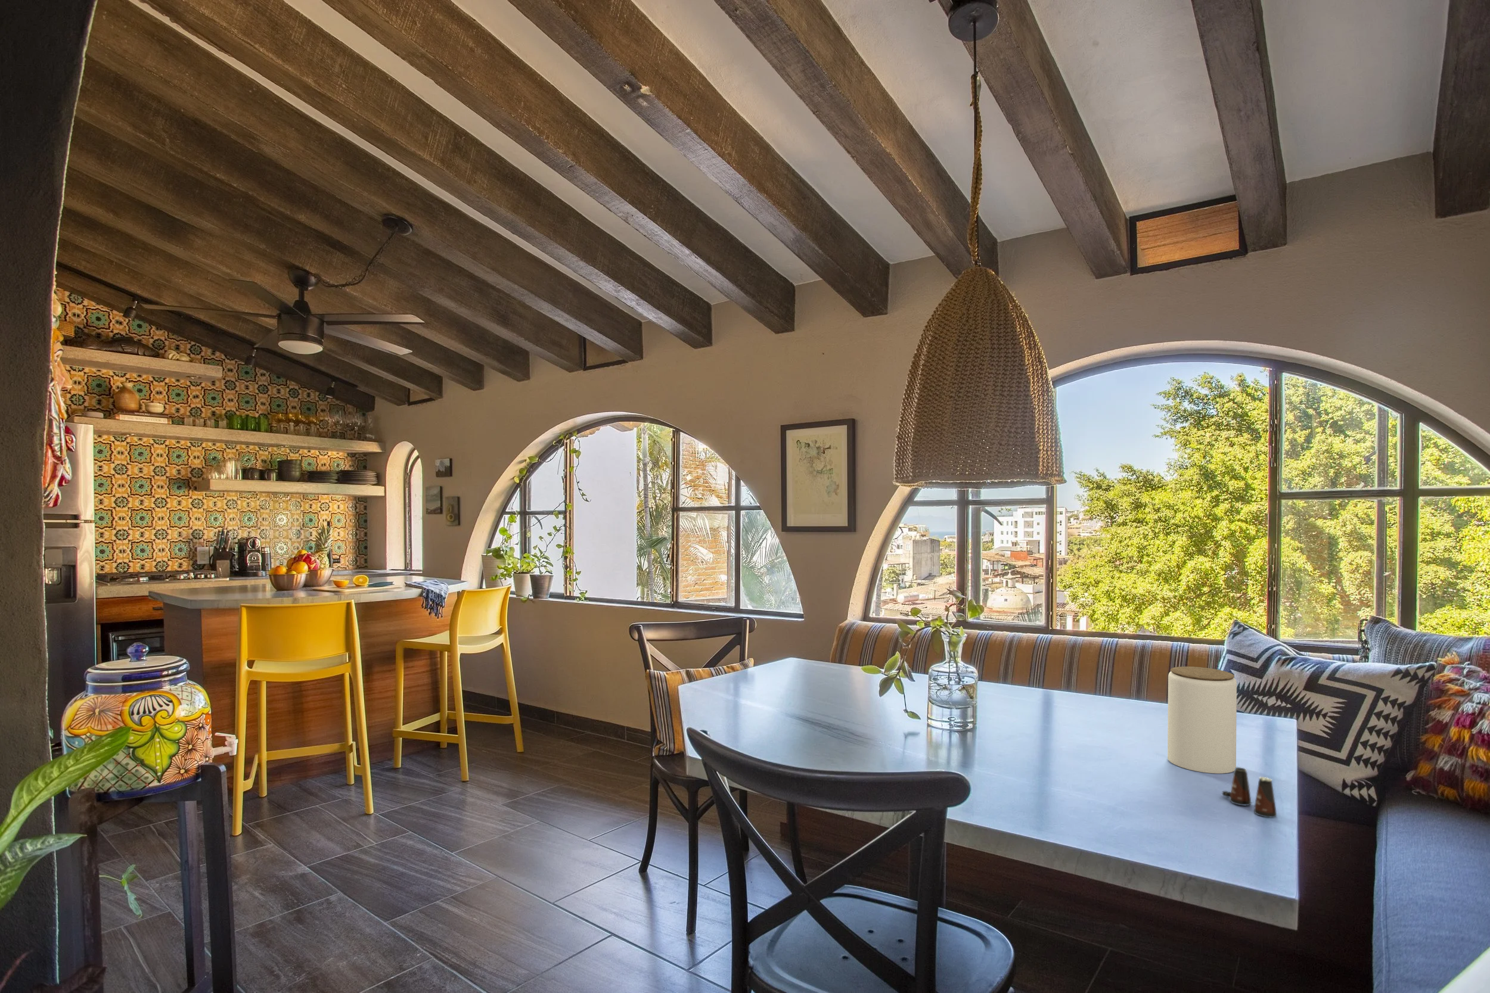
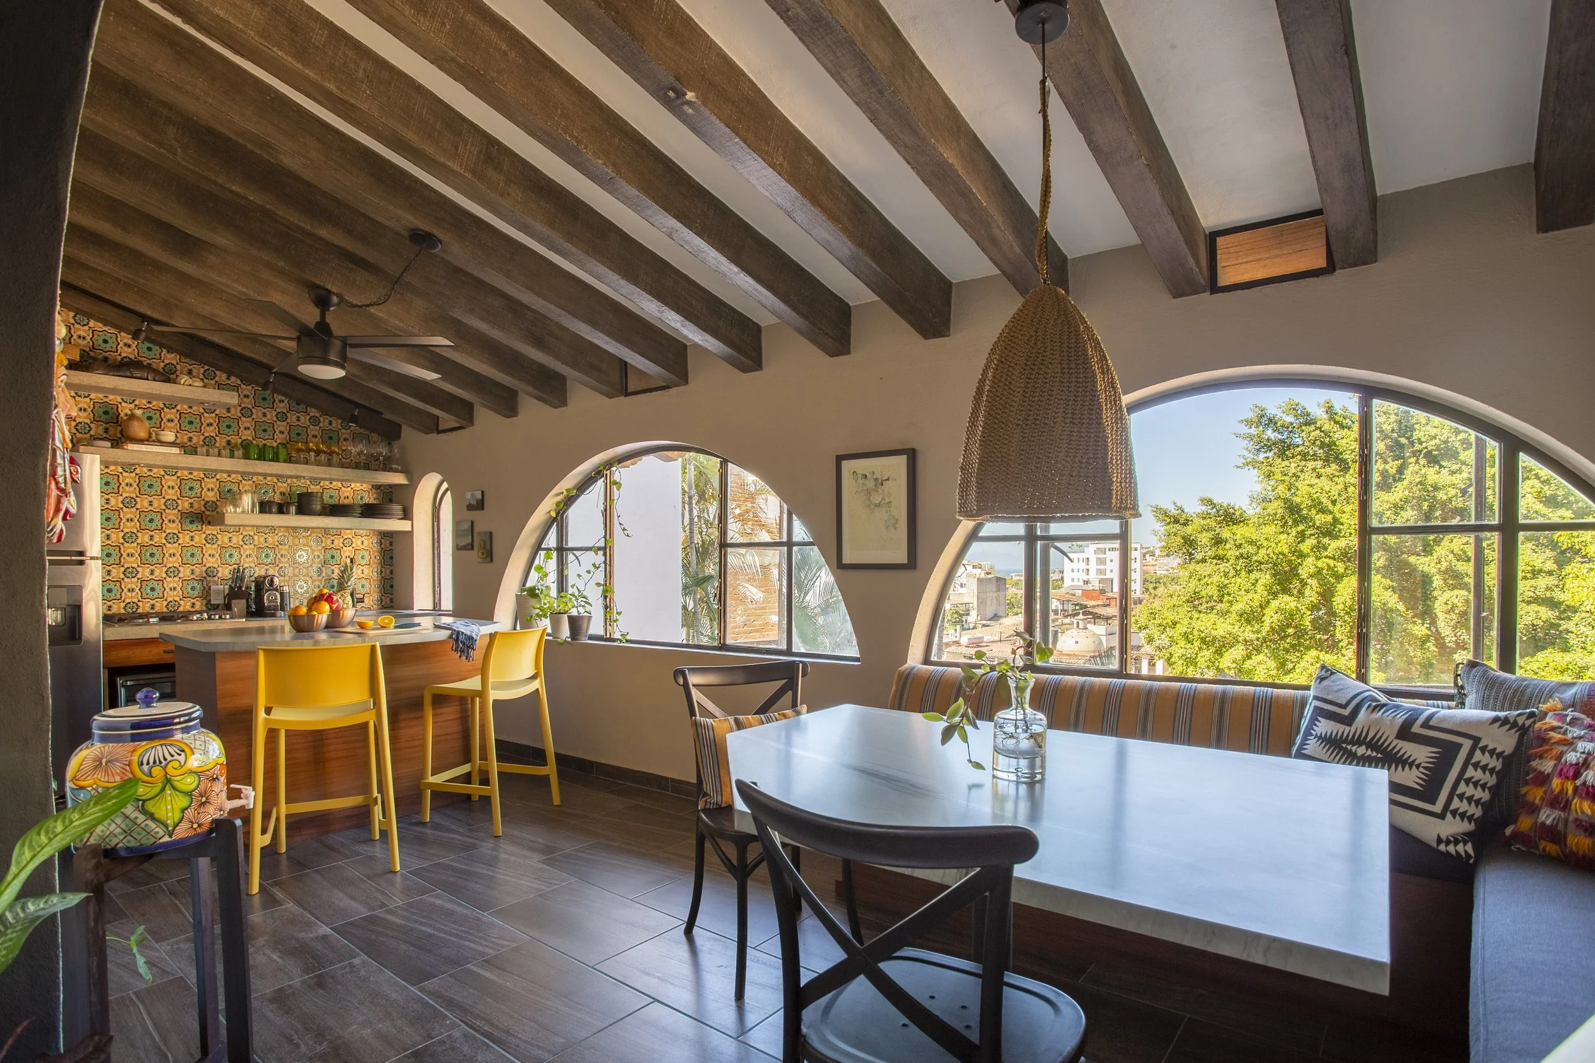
- salt shaker (1247, 788)
- jar (1202, 718)
